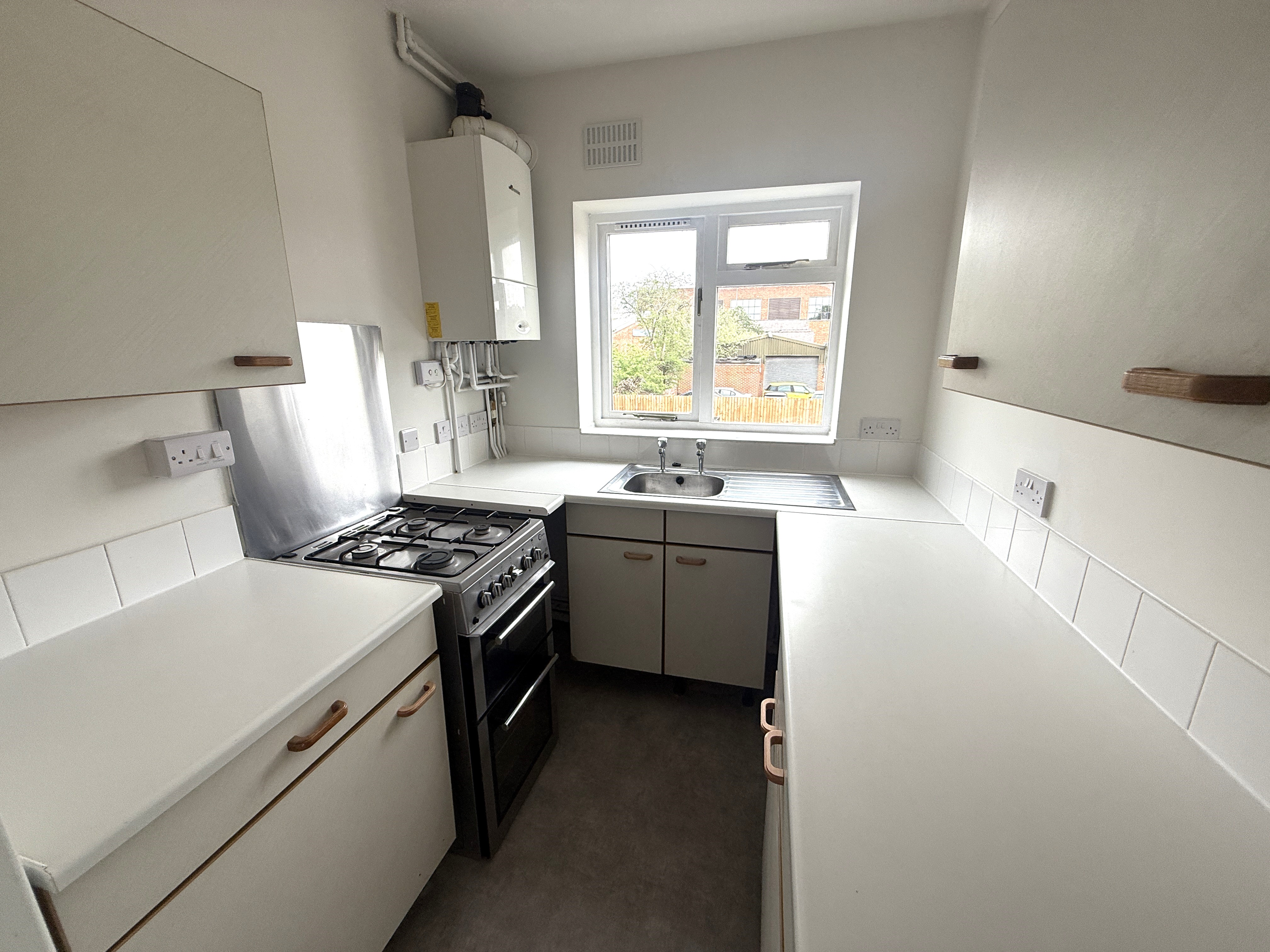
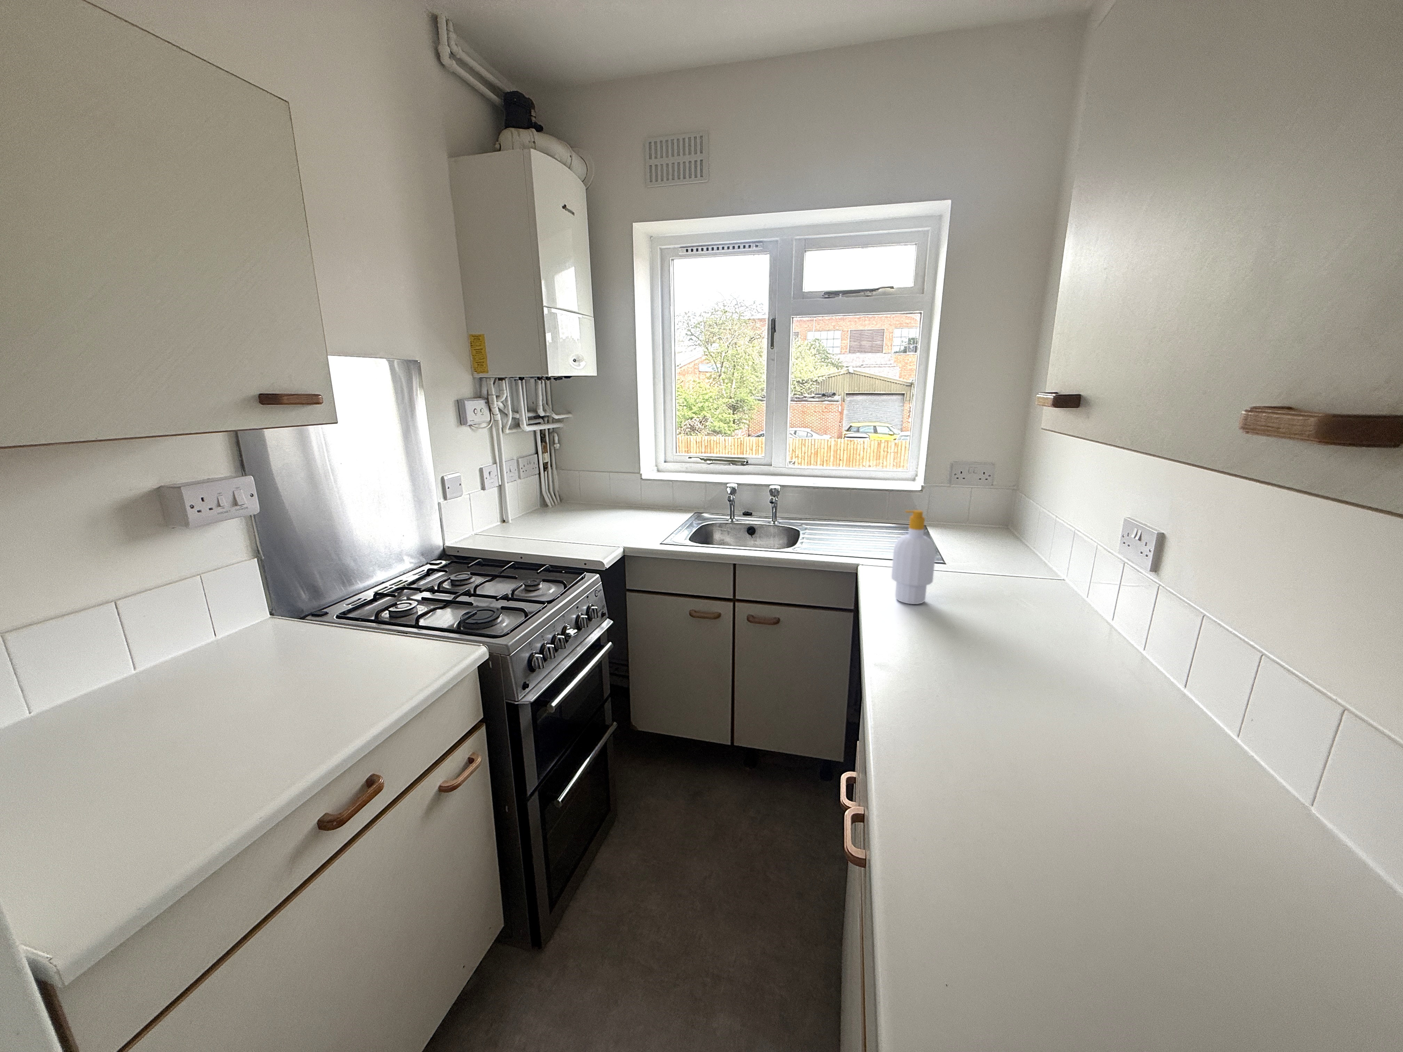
+ soap bottle (914, 556)
